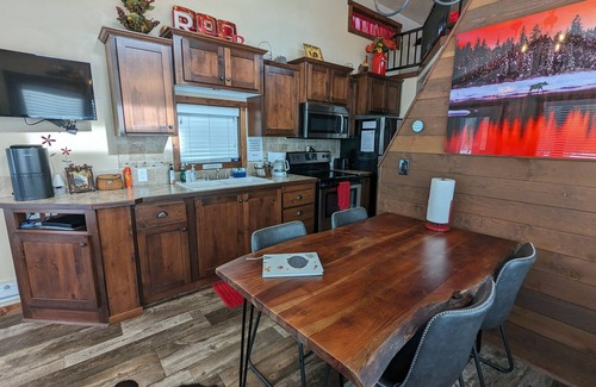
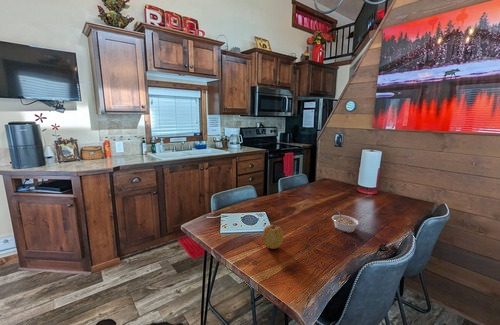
+ legume (343, 222)
+ apple (272, 236)
